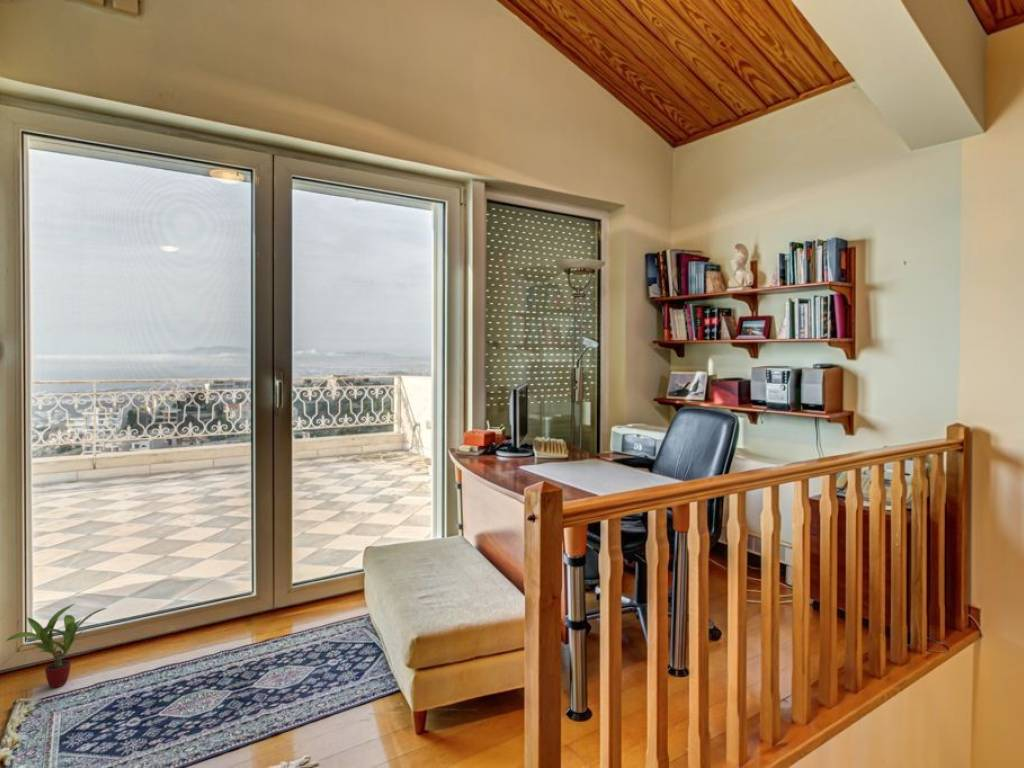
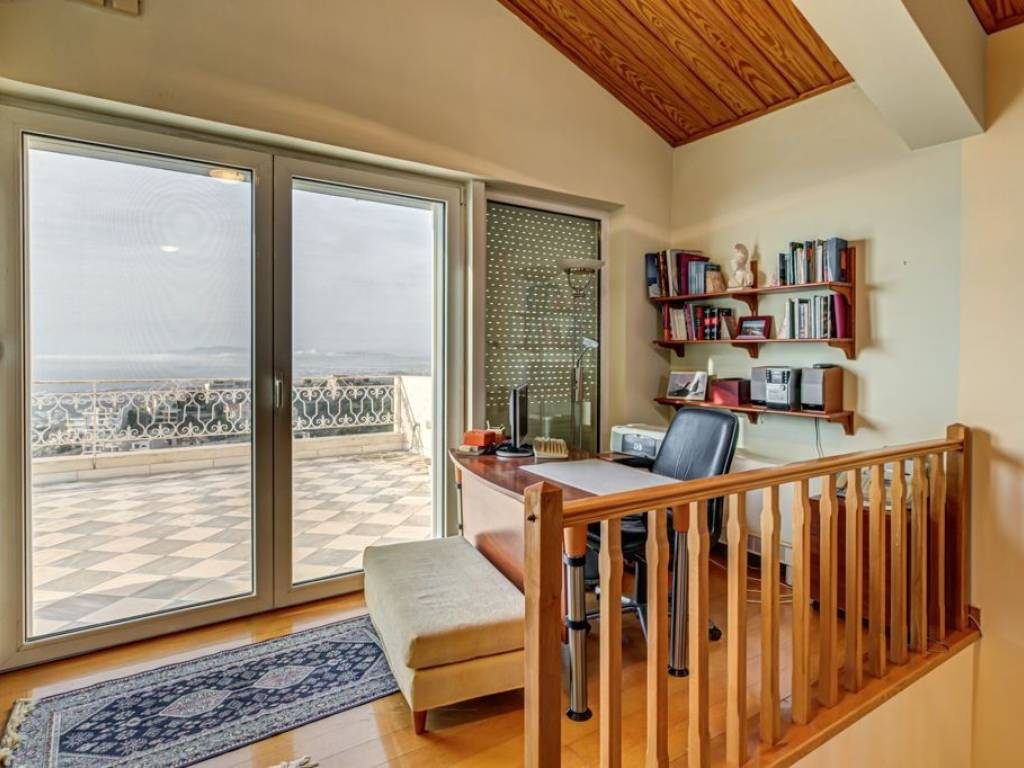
- potted plant (58, 651)
